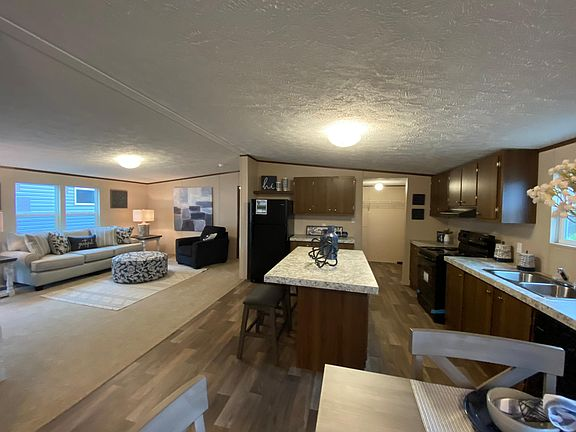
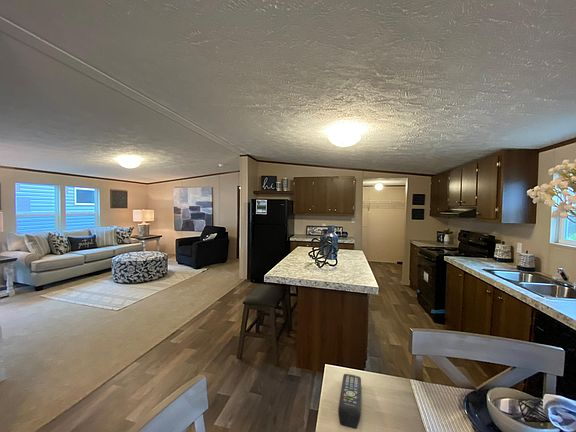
+ remote control (350, 395)
